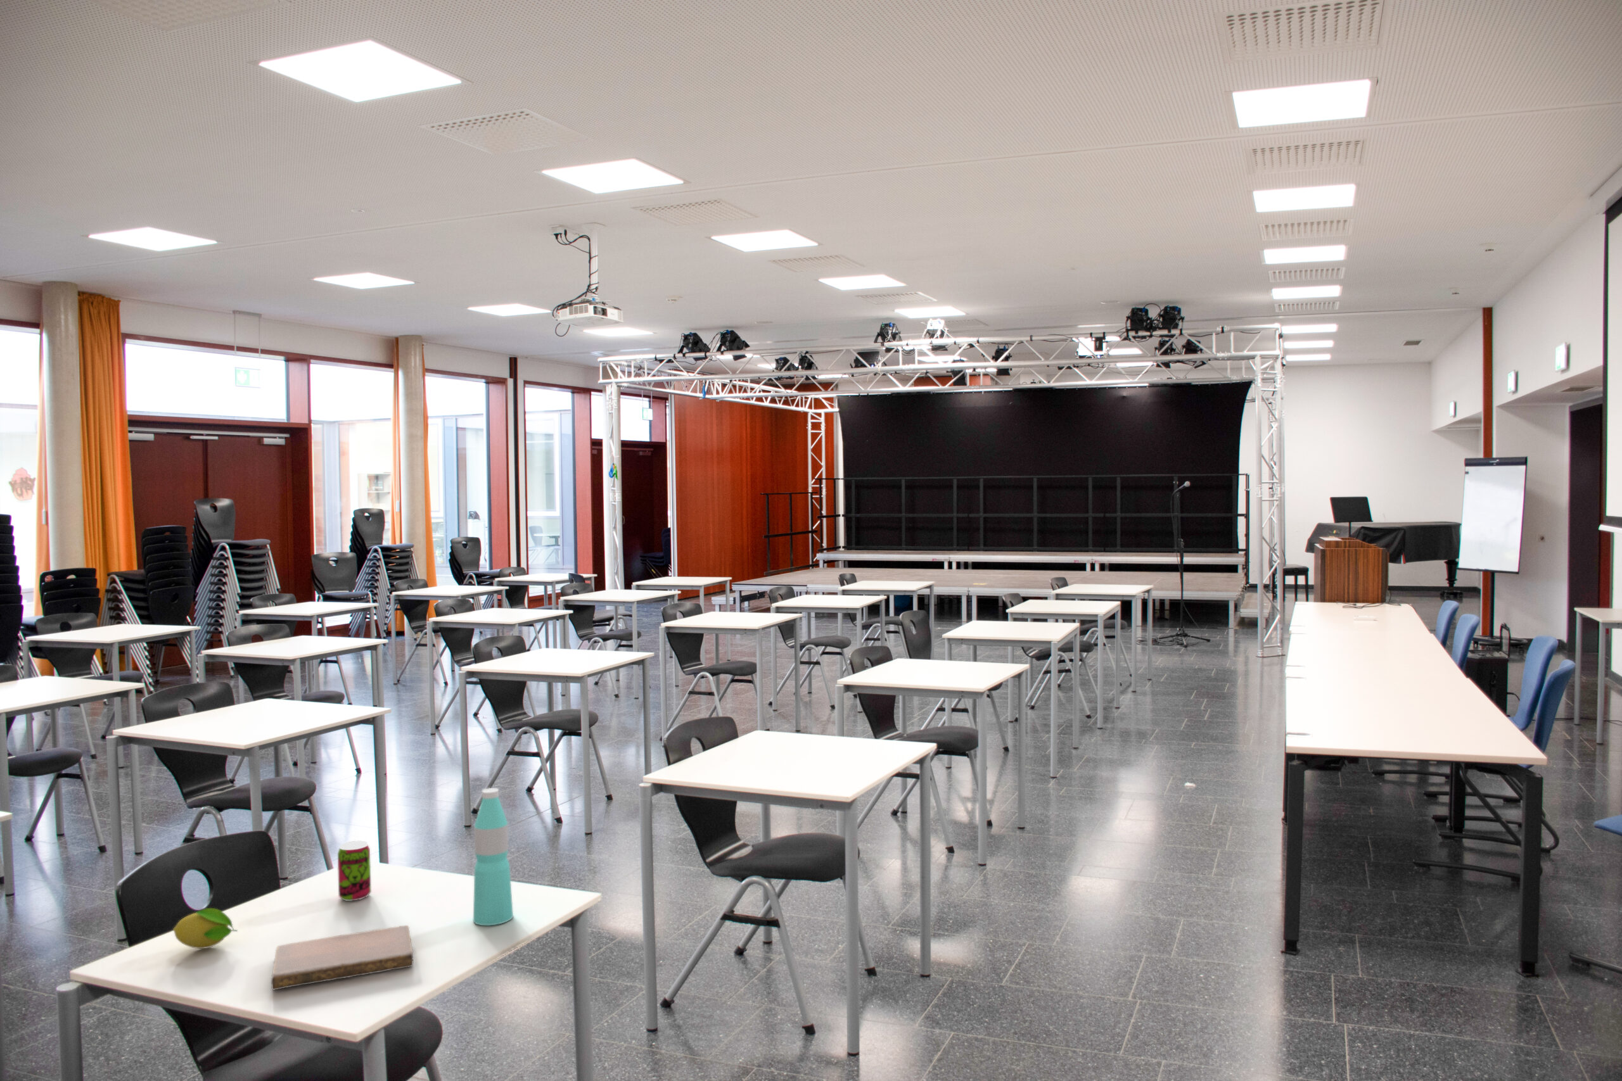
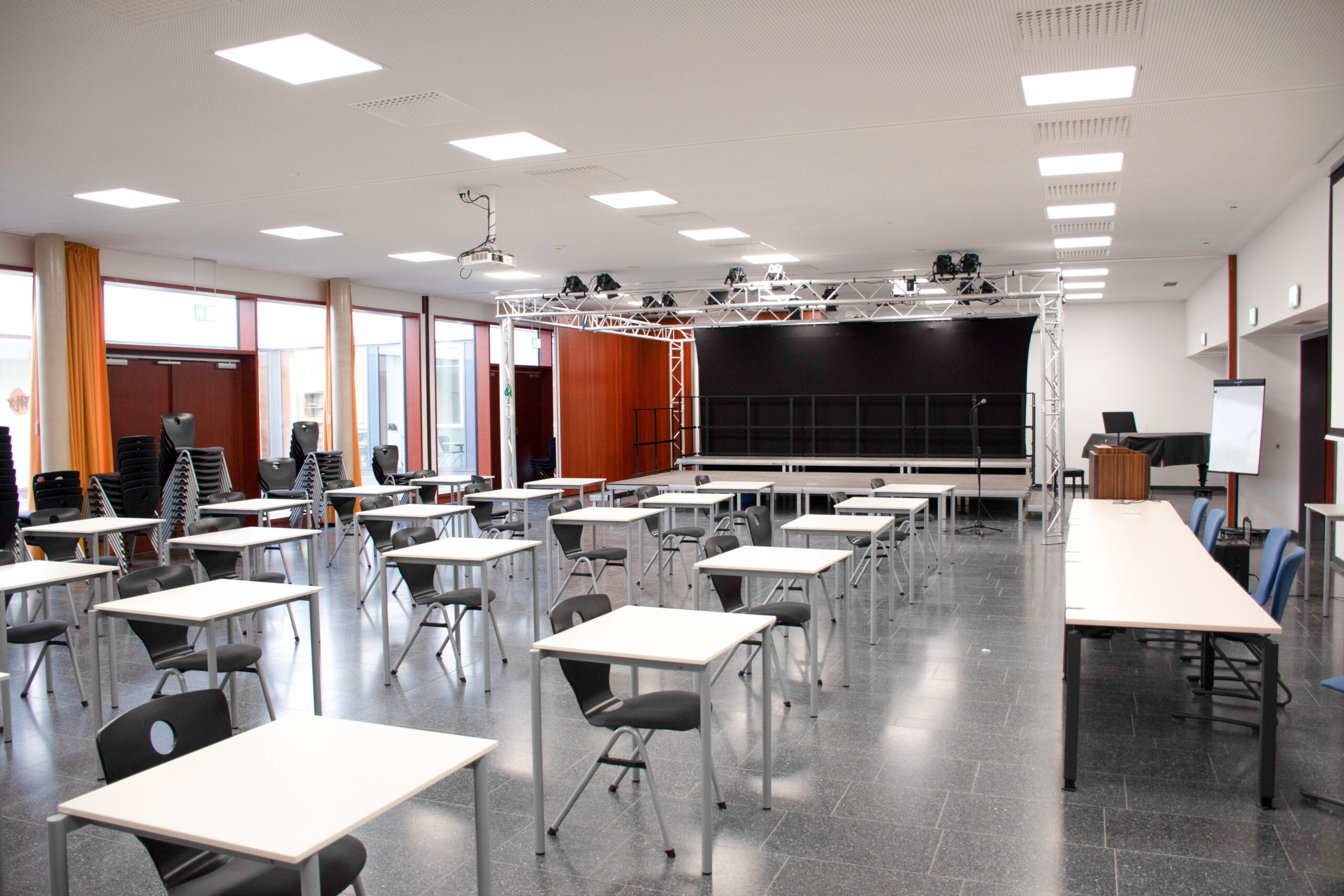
- water bottle (491, 854)
- beverage can (354, 870)
- fruit (204, 928)
- notebook (344, 956)
